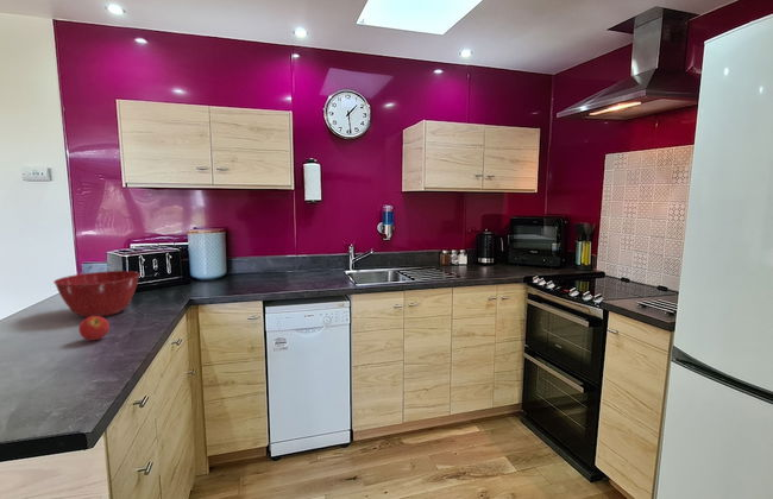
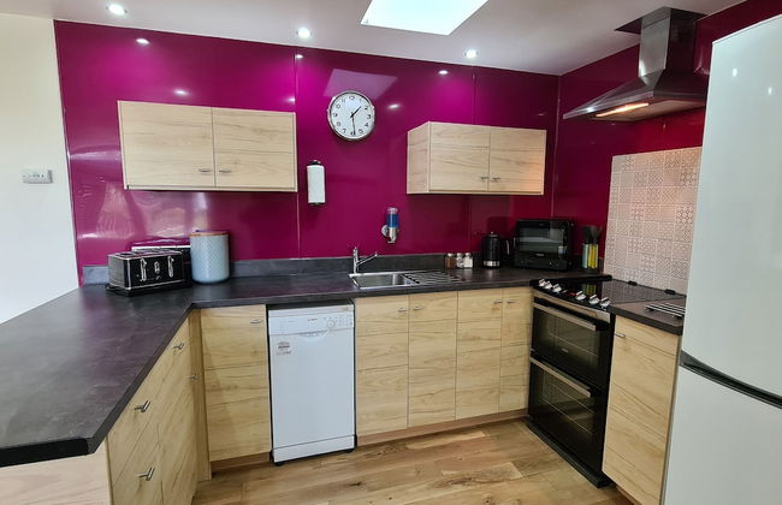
- fruit (94, 328)
- mixing bowl (100, 295)
